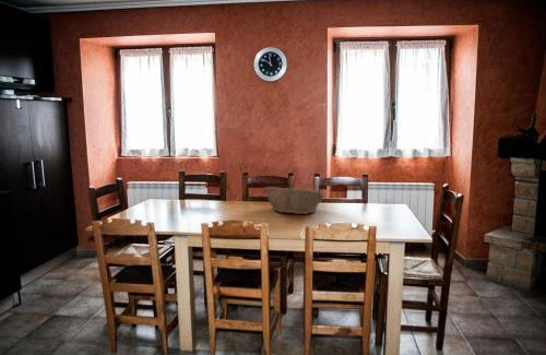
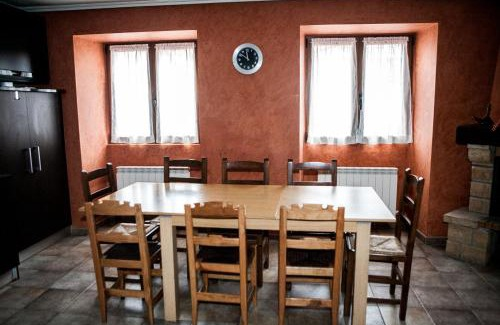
- fruit basket (293, 198)
